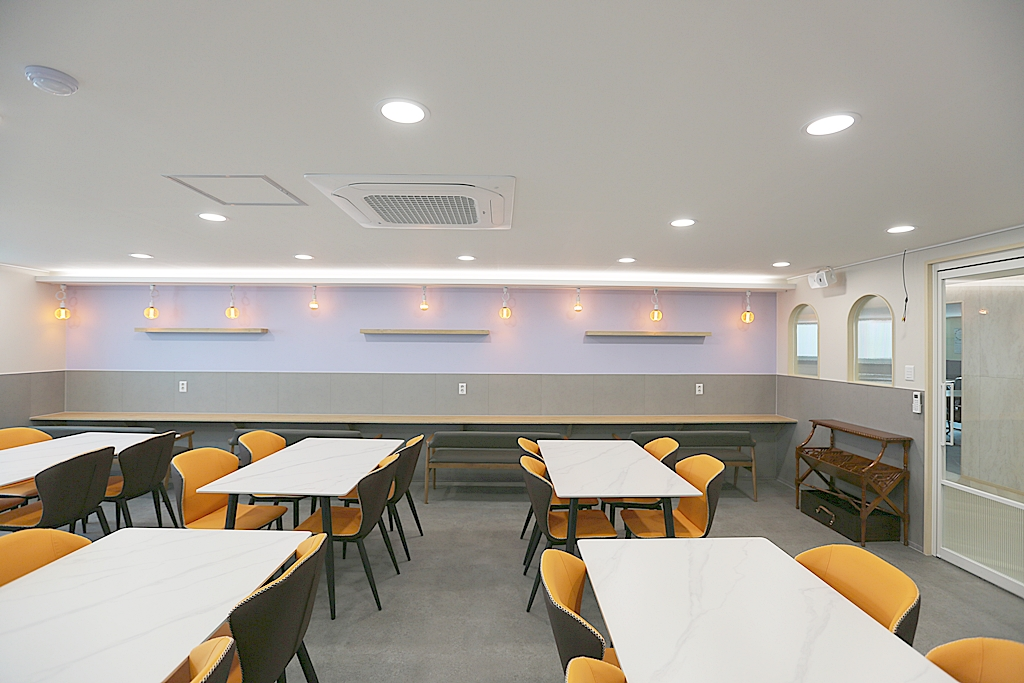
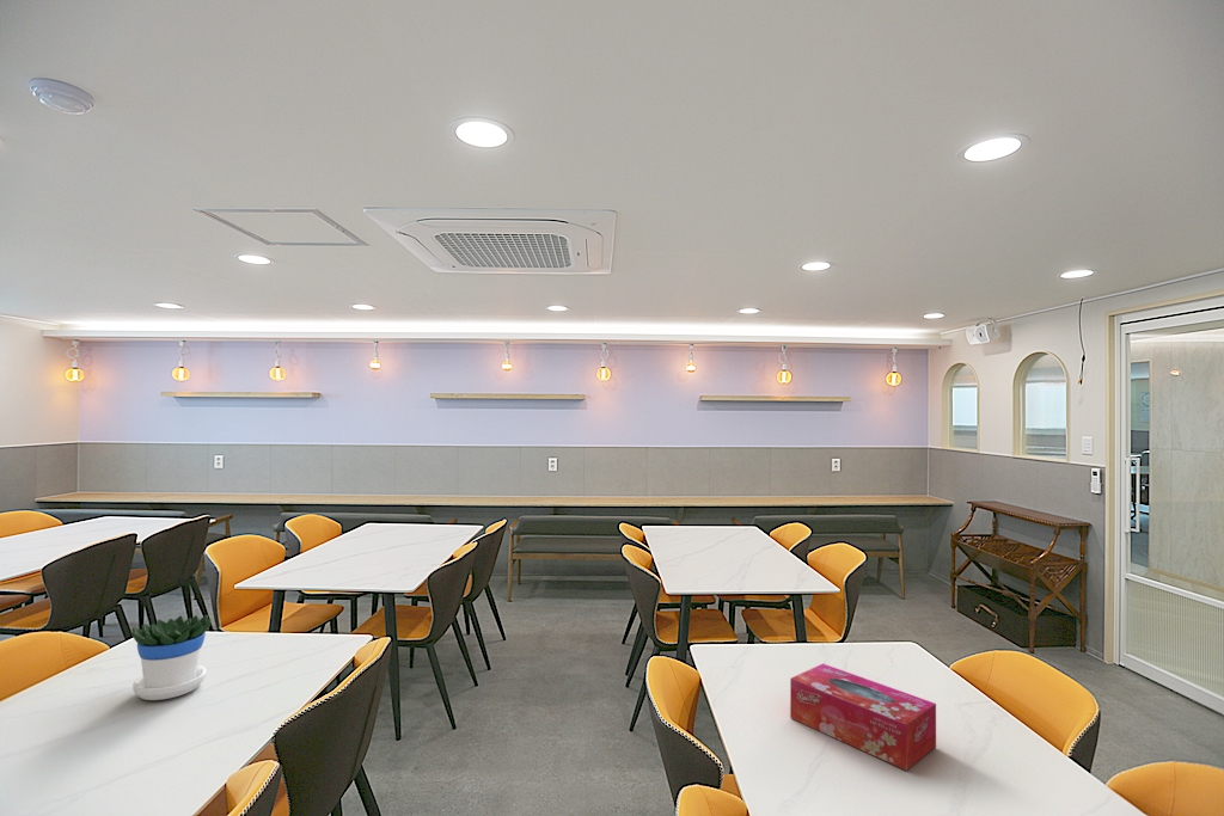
+ flowerpot (171, 657)
+ tissue box (859, 711)
